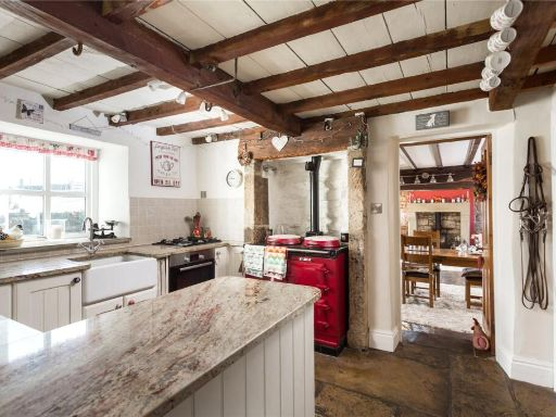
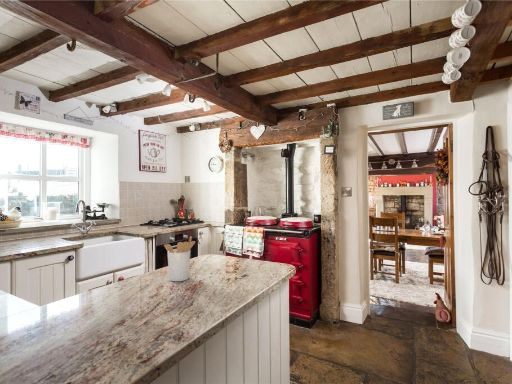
+ utensil holder (181, 258)
